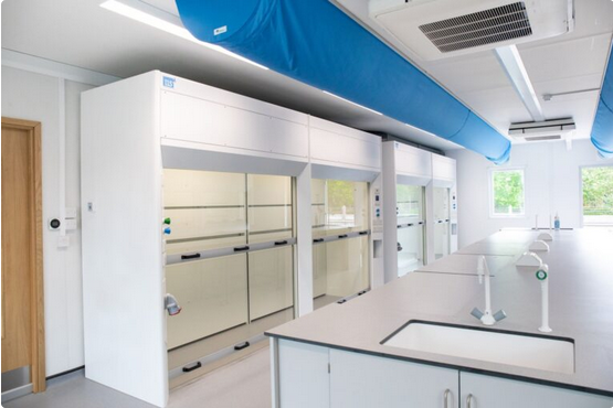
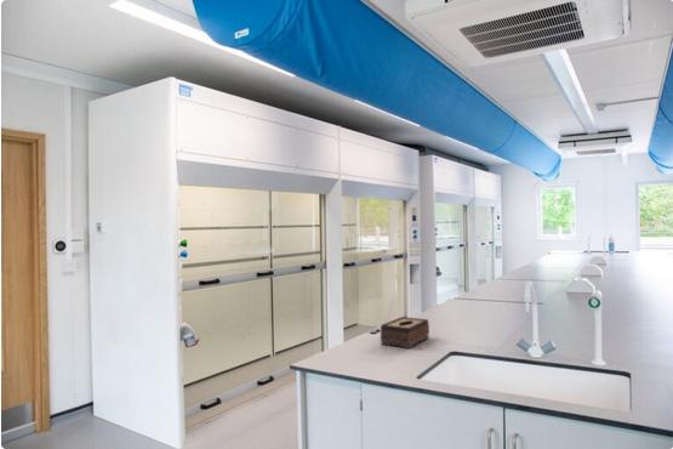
+ tissue box (405, 331)
